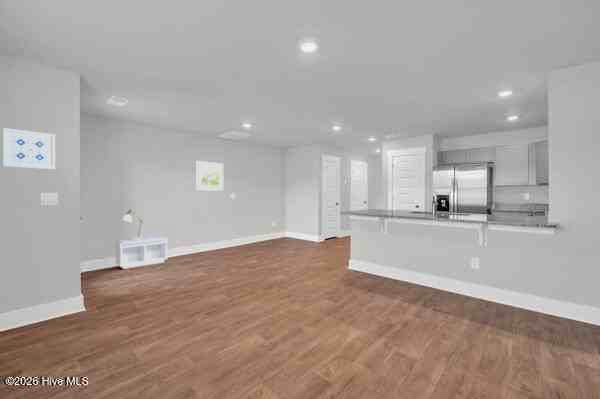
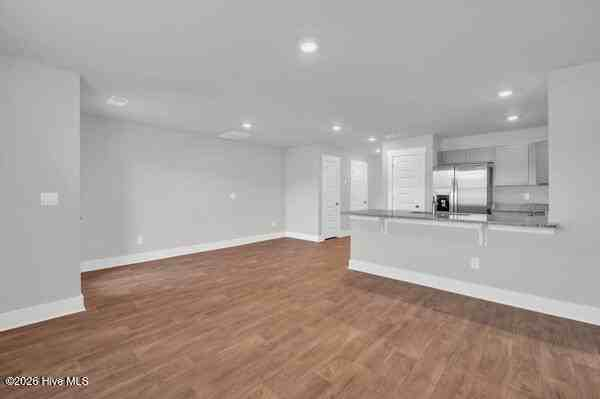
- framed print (210, 176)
- bench (142, 251)
- wall art (30, 149)
- lamp (131, 221)
